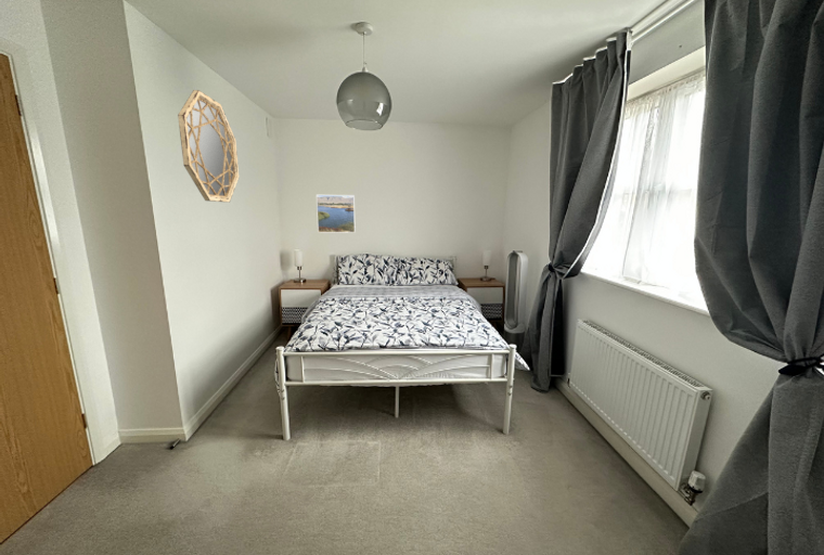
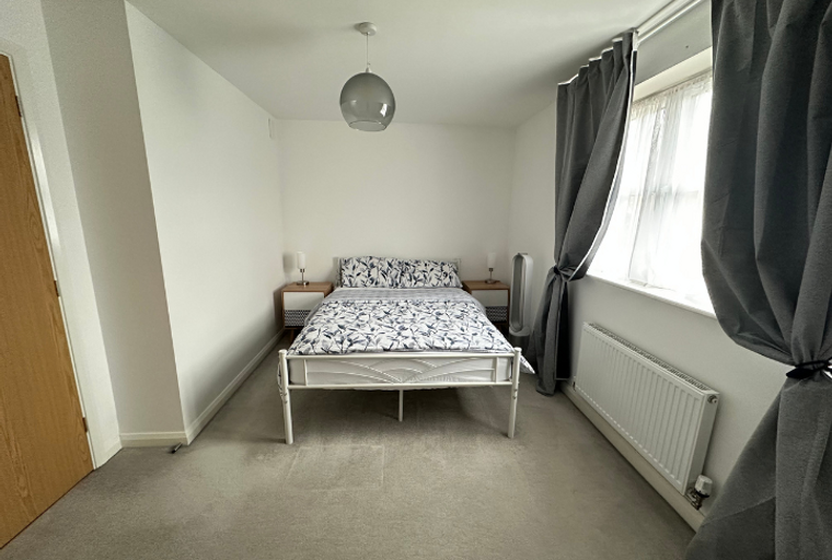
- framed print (336, 214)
- home mirror (213, 151)
